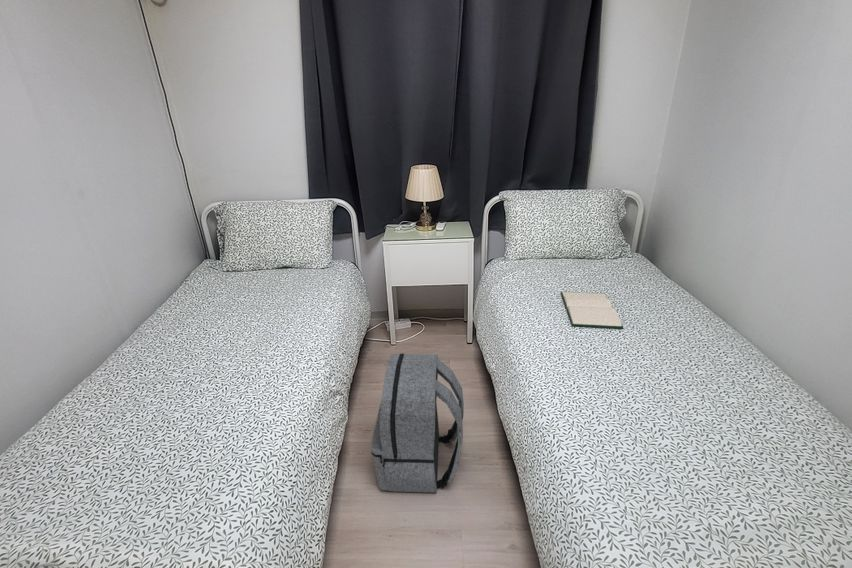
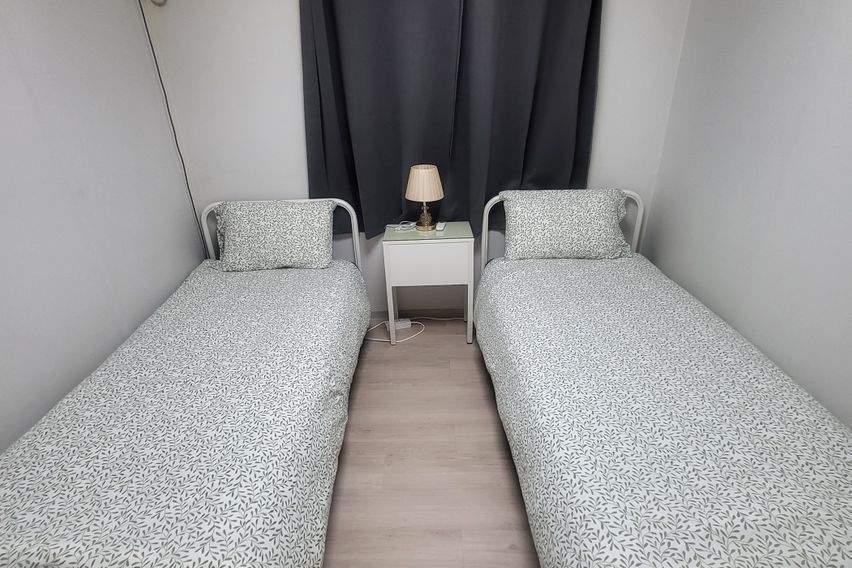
- hardback book (589, 306)
- backpack (419, 416)
